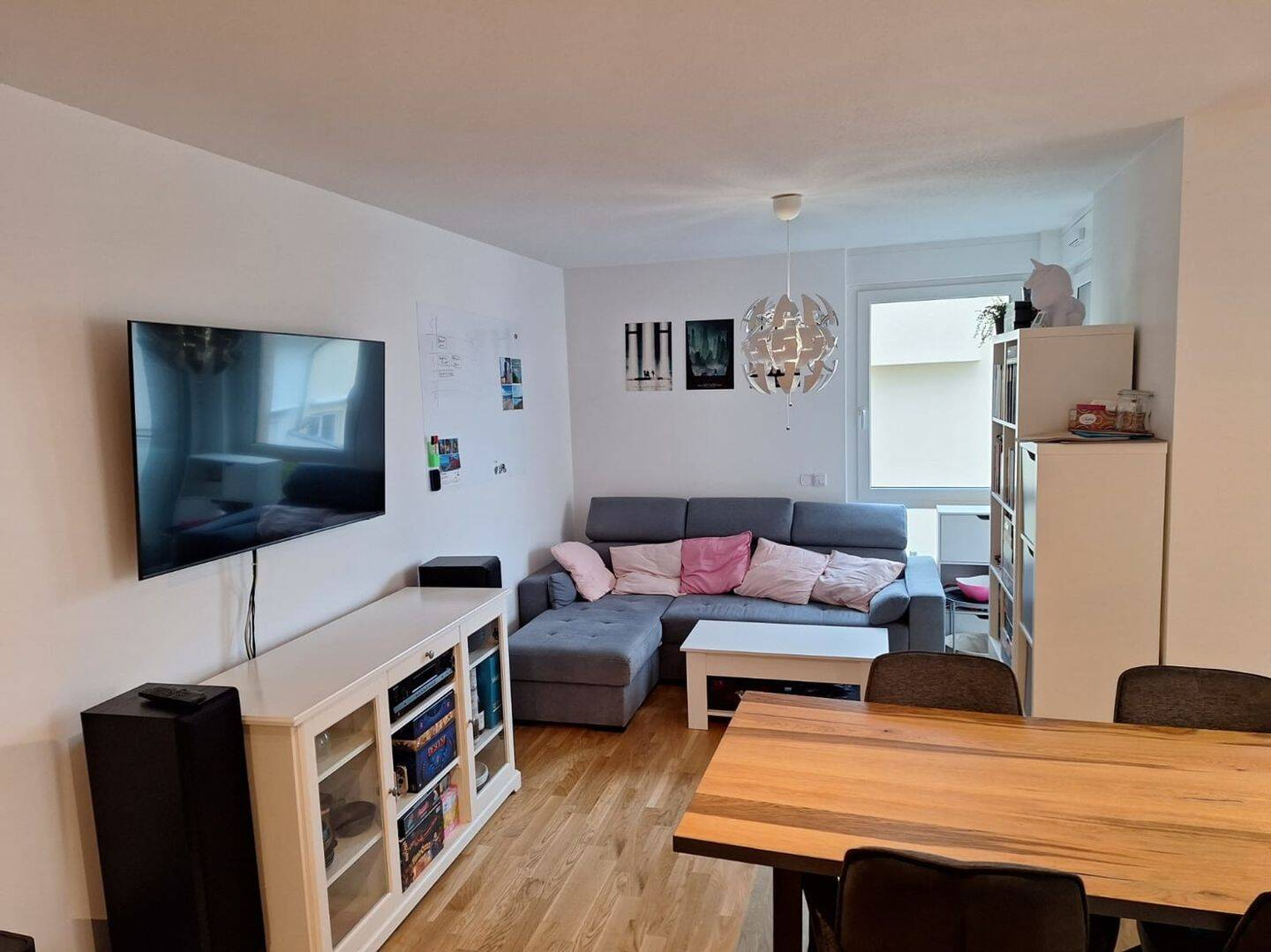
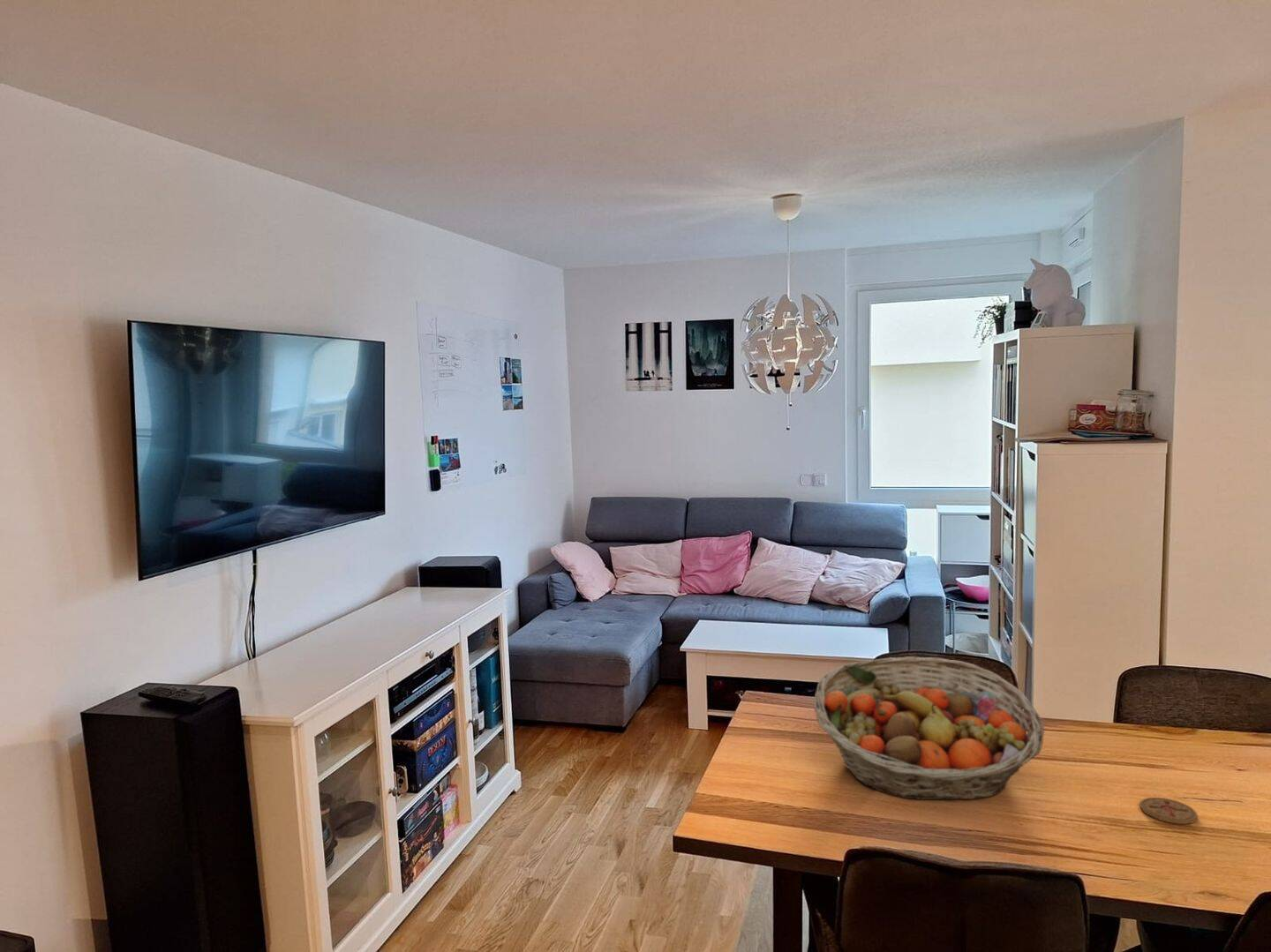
+ coaster (1168, 810)
+ fruit basket (923, 725)
